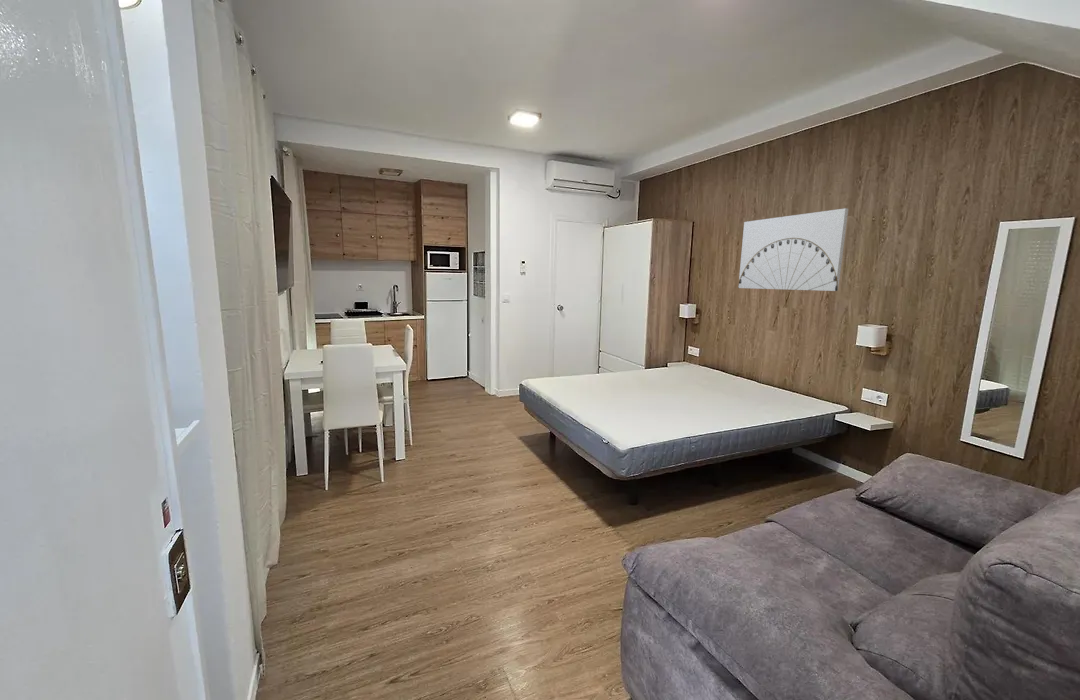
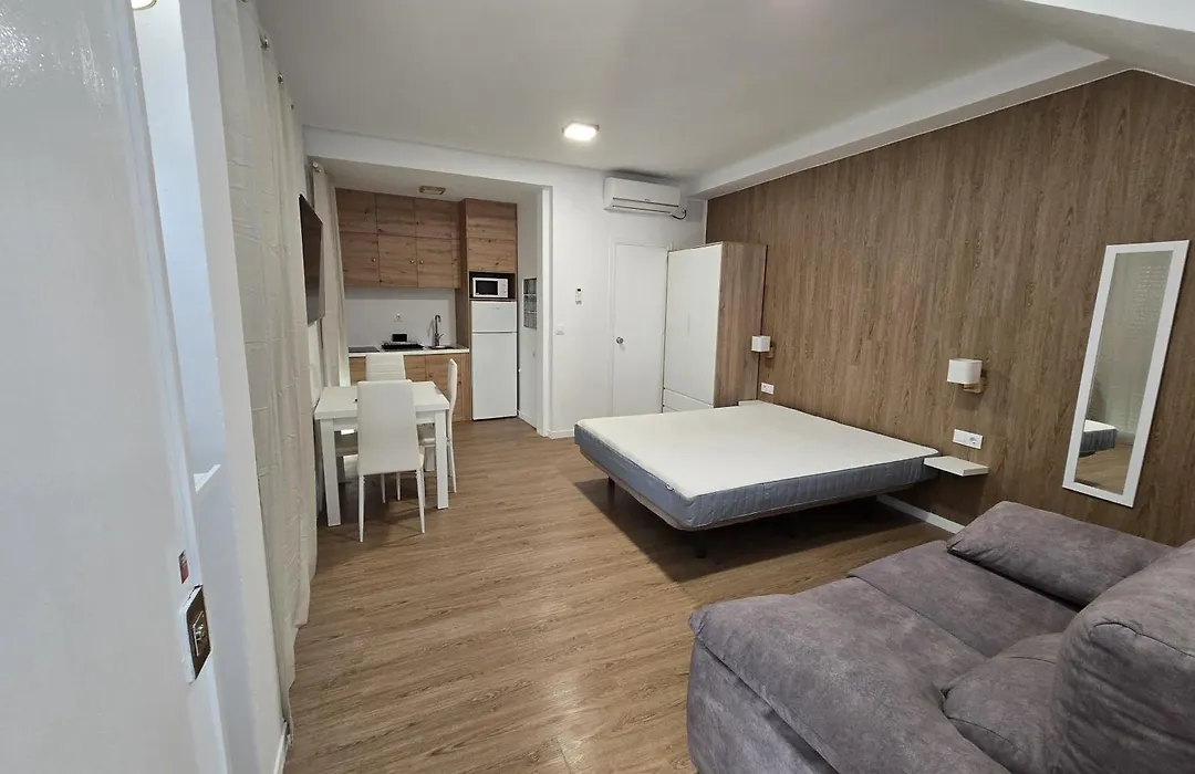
- wall art (786, 253)
